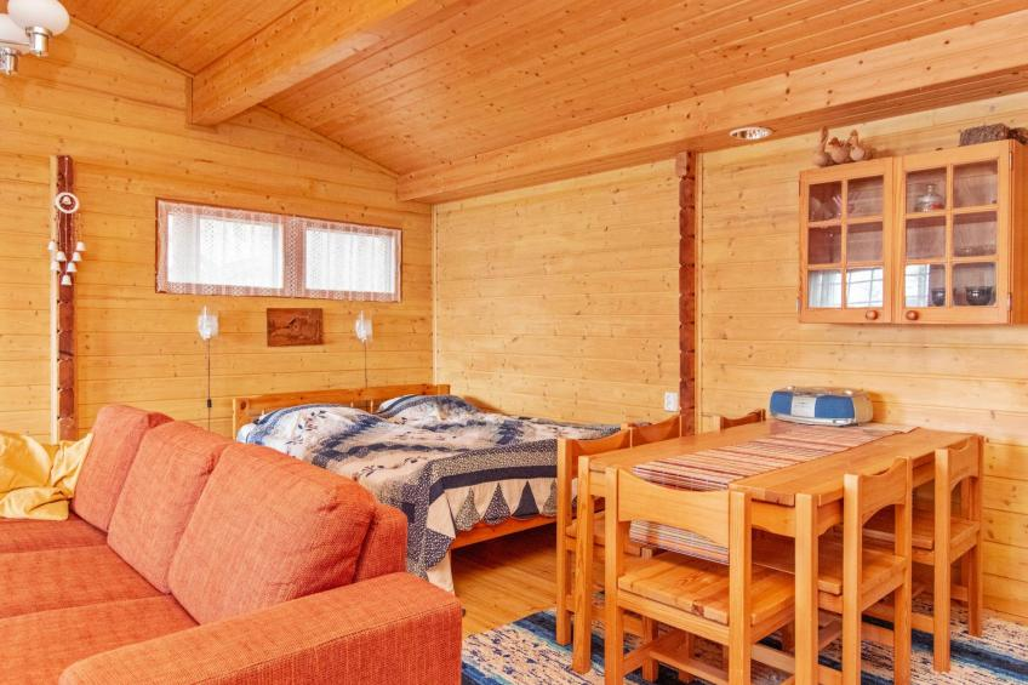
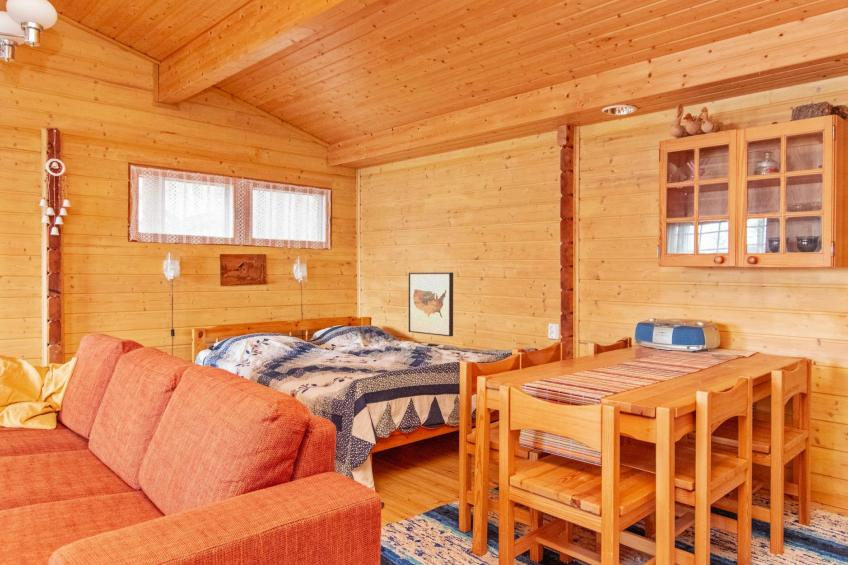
+ wall art (430, 303)
